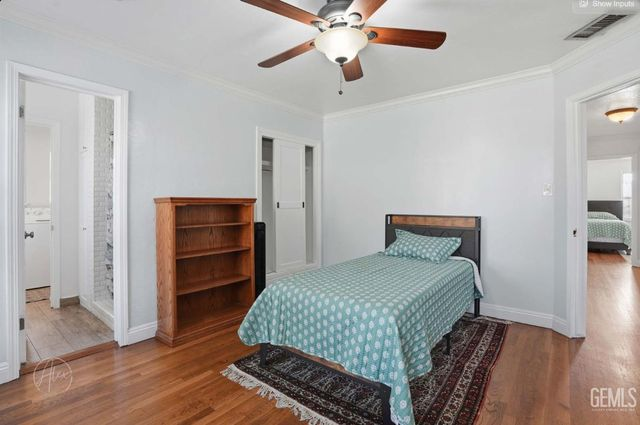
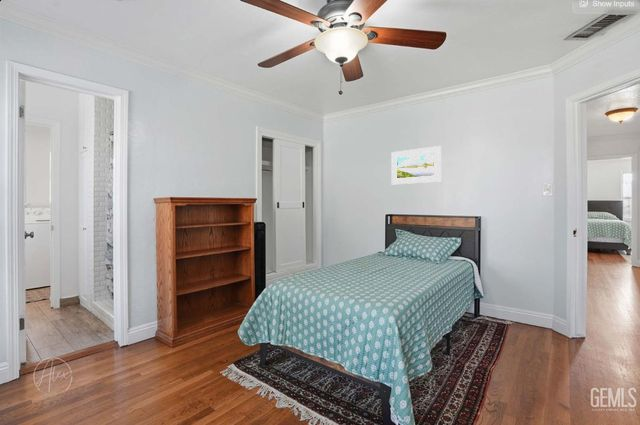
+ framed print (415, 166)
